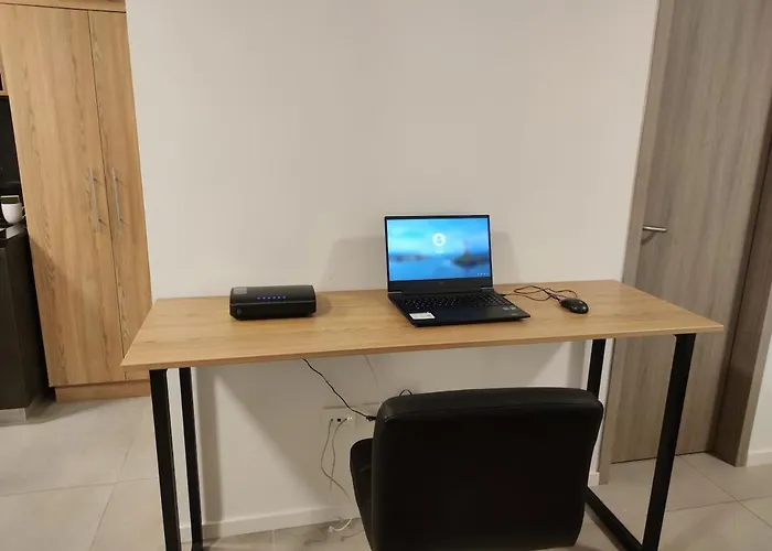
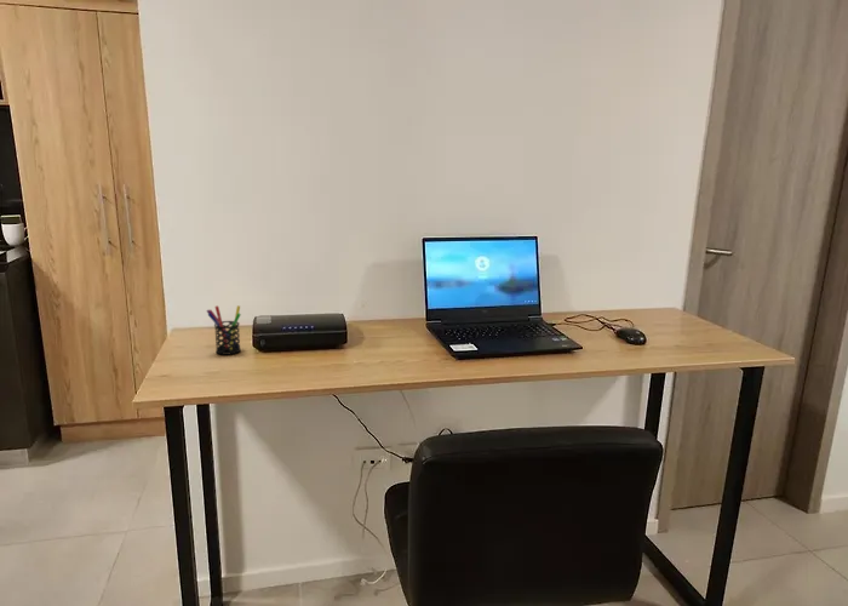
+ pen holder (228, 327)
